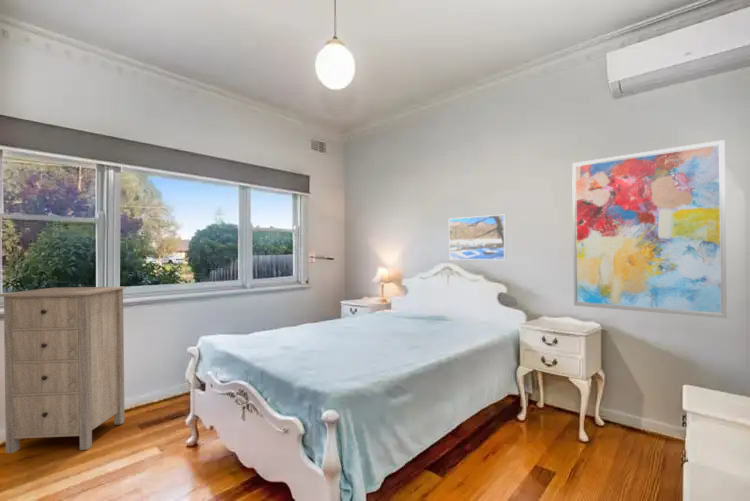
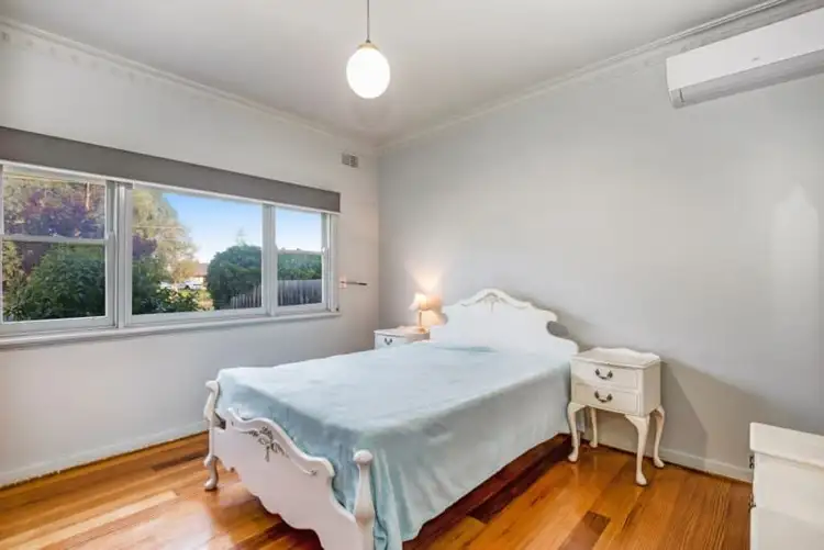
- wall art (641, 232)
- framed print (476, 238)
- storage cabinet (68, 363)
